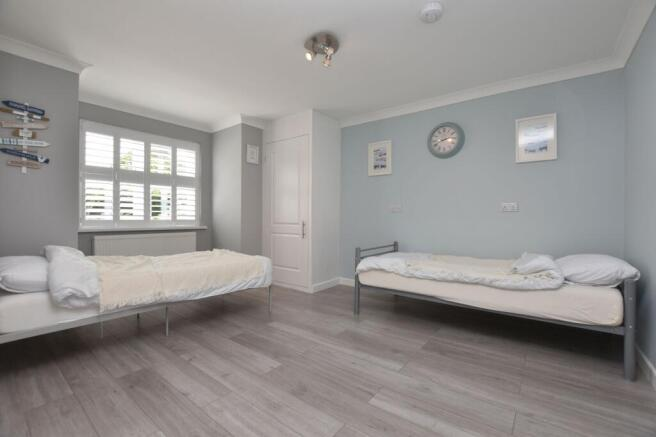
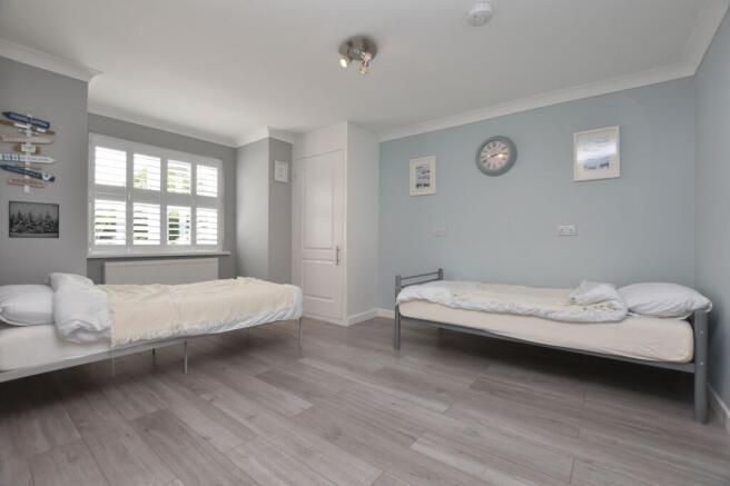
+ wall art (34, 220)
